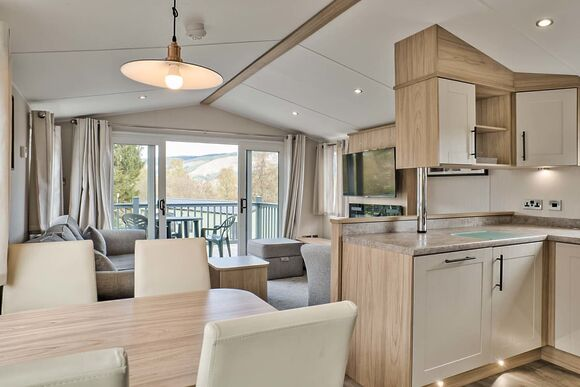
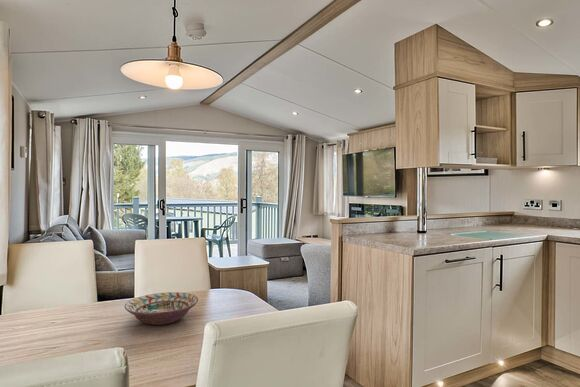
+ decorative bowl (162, 310)
